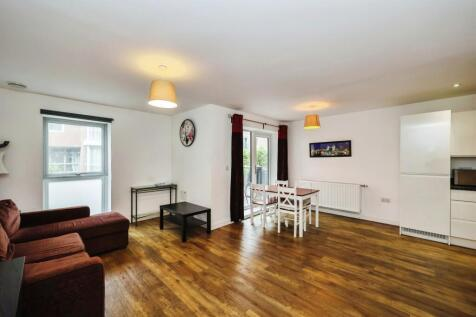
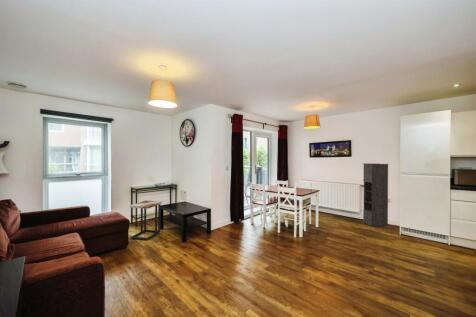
+ storage cabinet (375, 193)
+ side table (145, 219)
